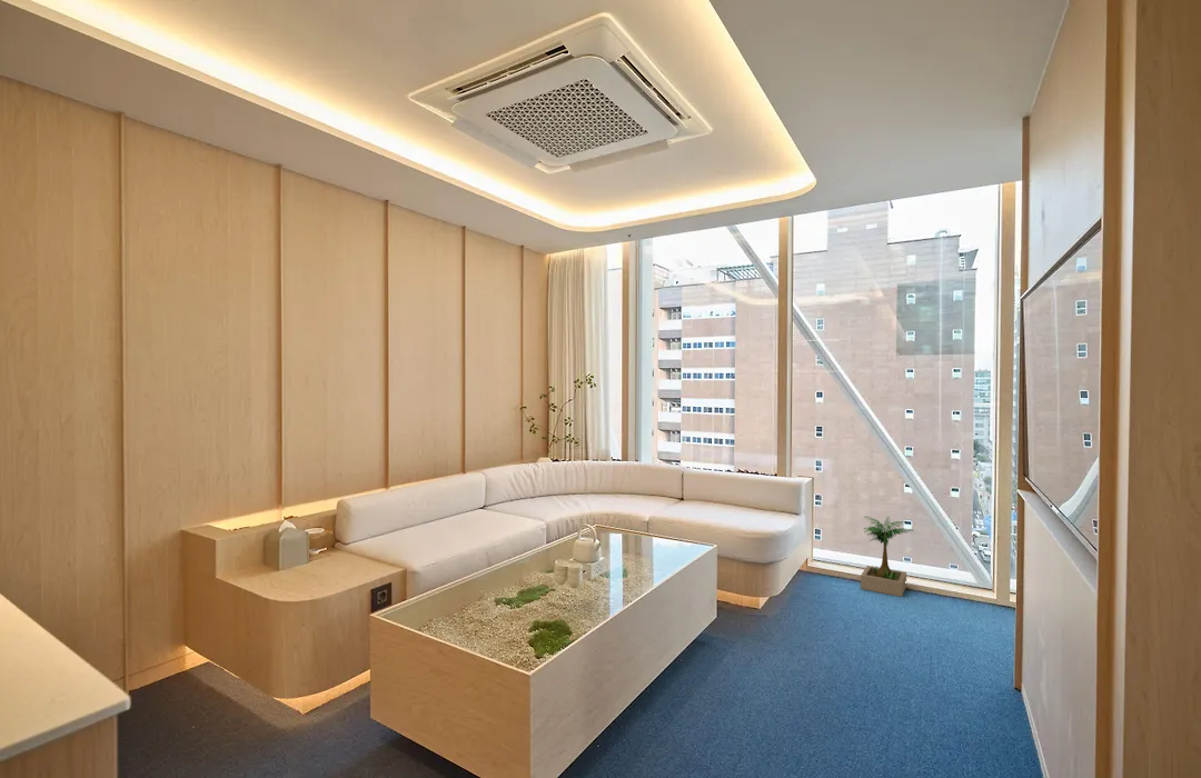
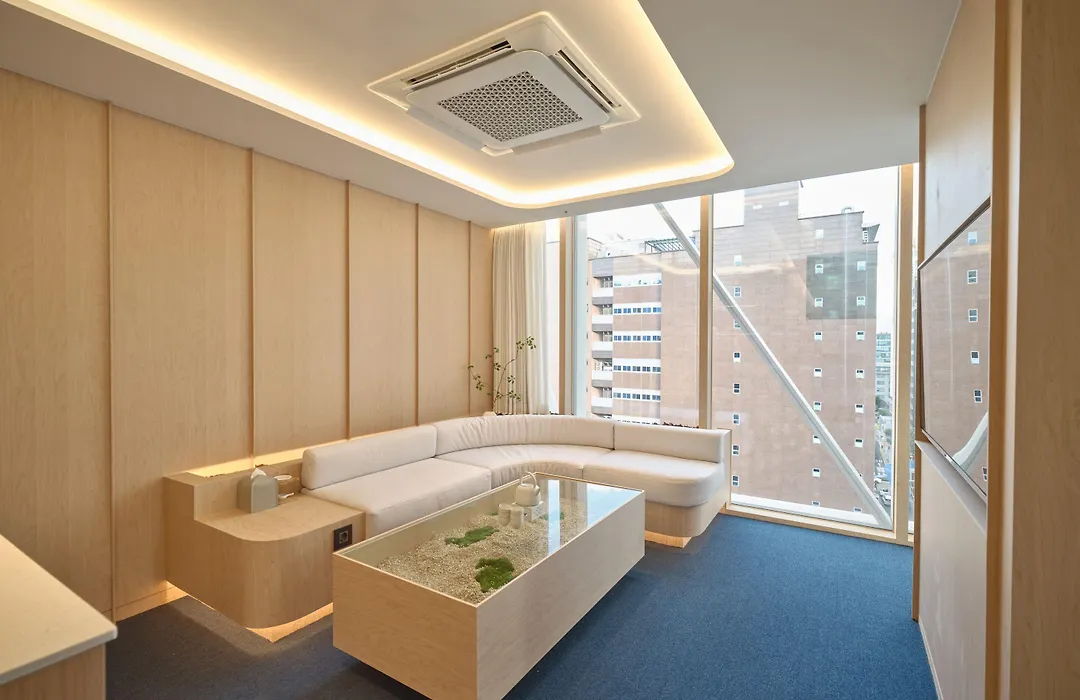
- potted plant (886, 553)
